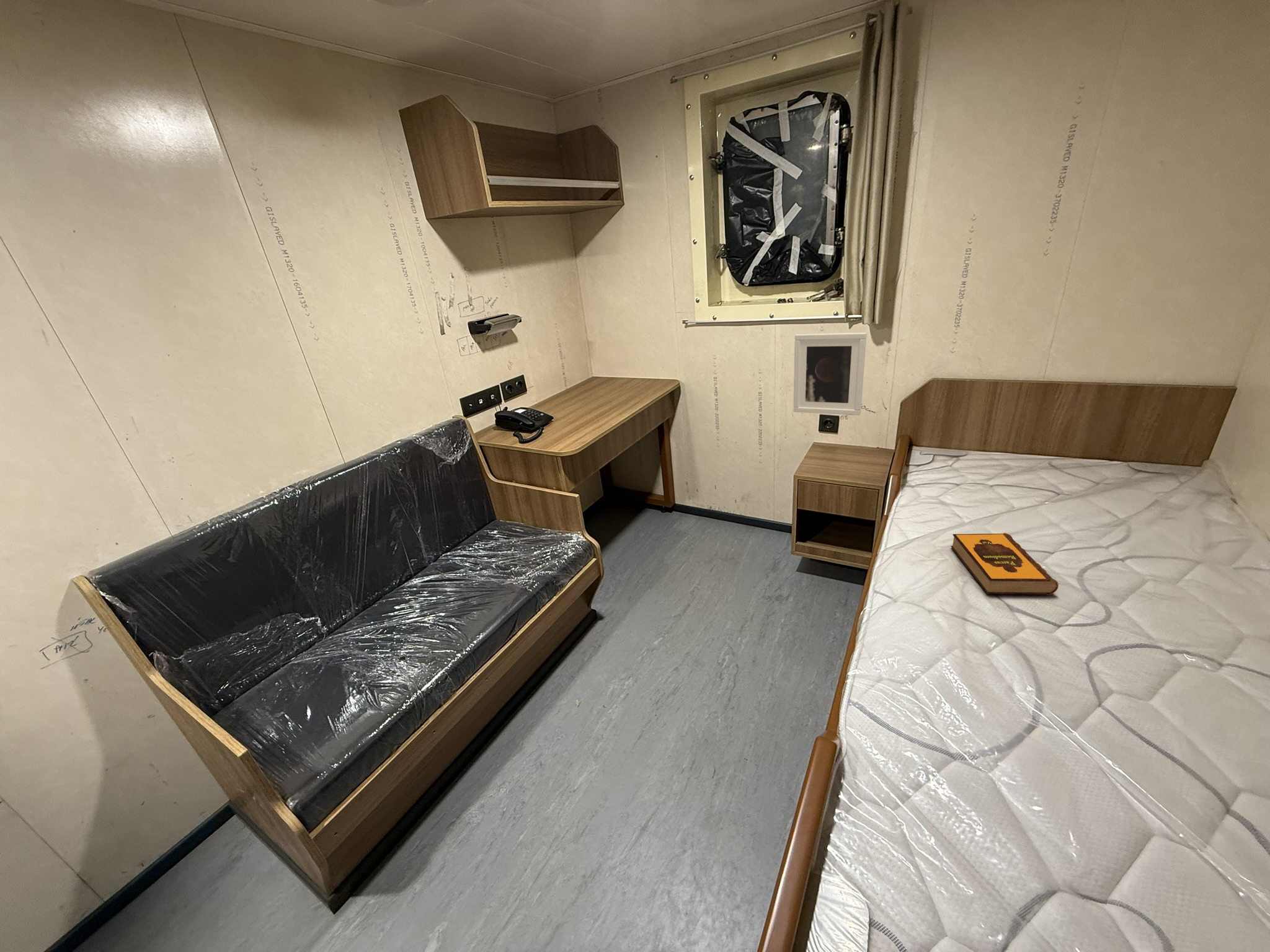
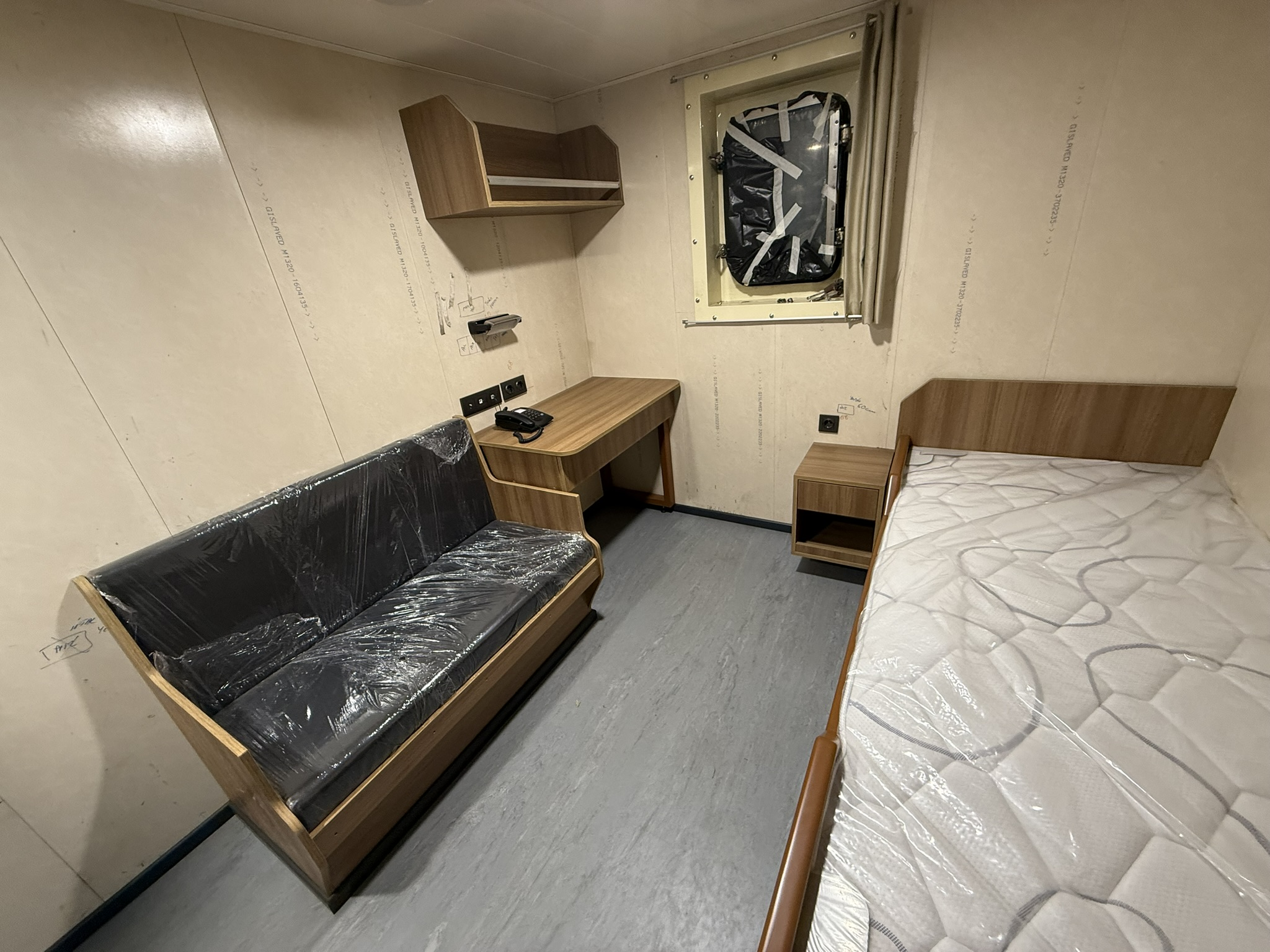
- hardback book (1001, 562)
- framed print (827, 374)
